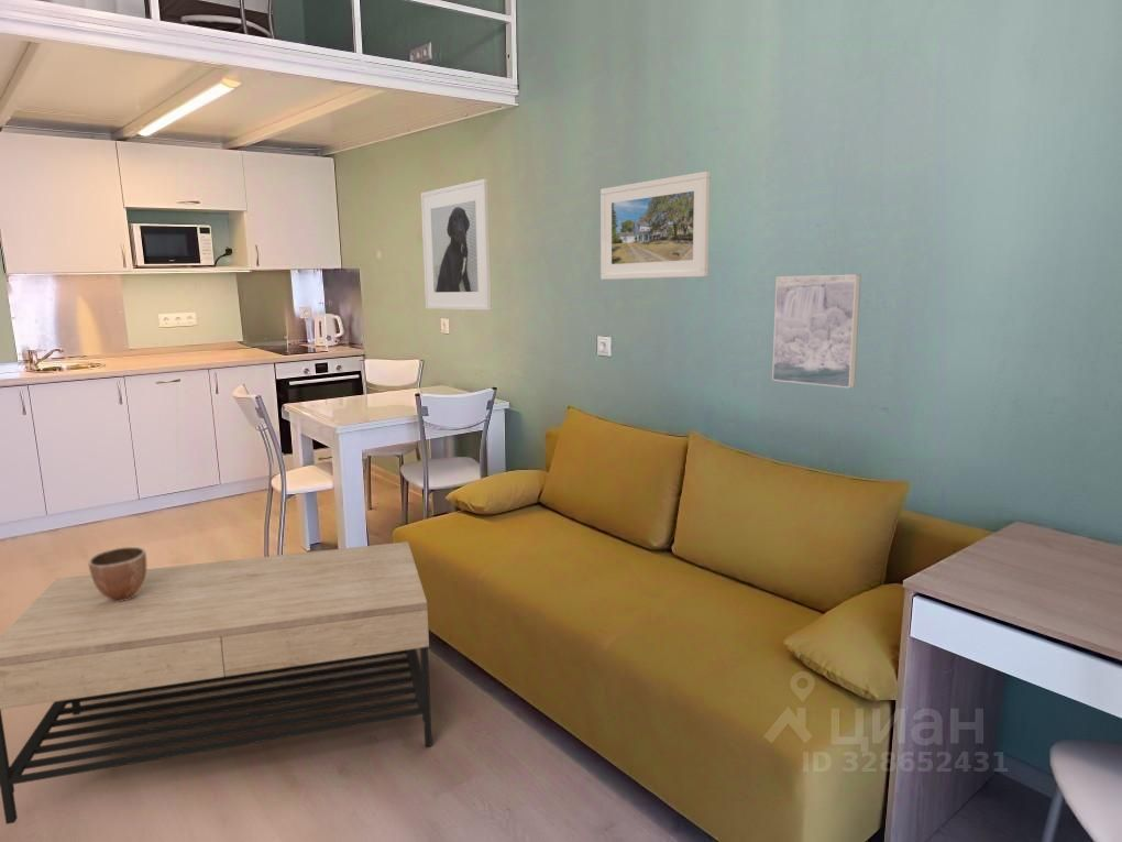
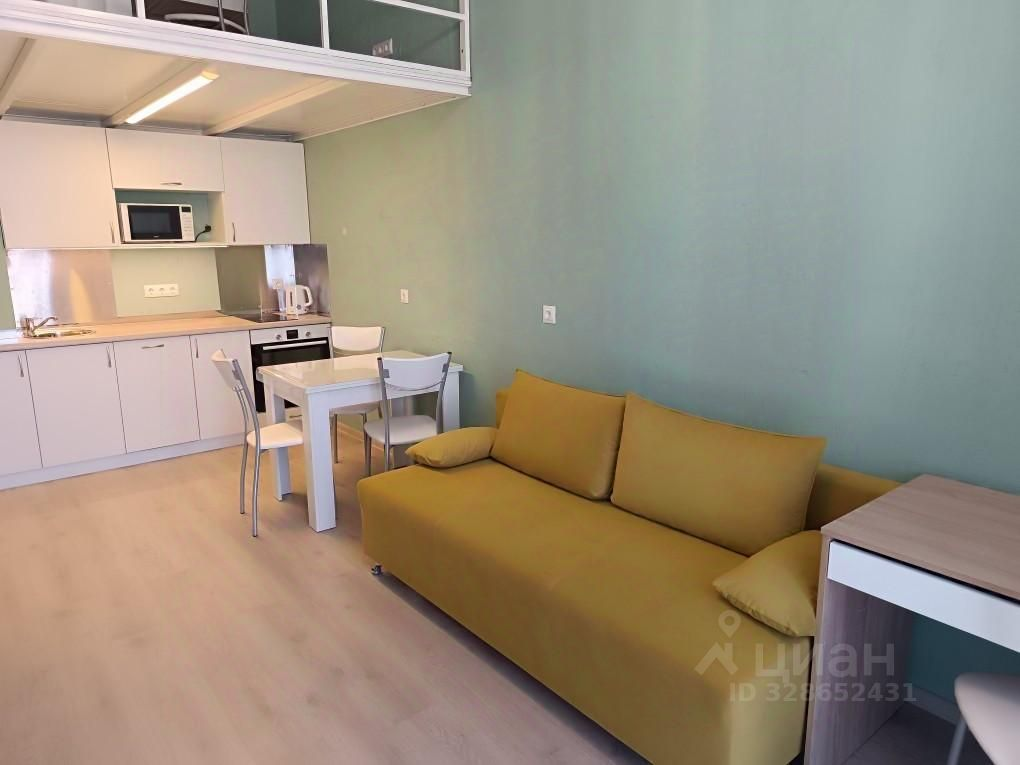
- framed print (454, 249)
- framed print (814, 330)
- coffee table (239, 659)
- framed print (650, 230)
- decorative bowl (120, 576)
